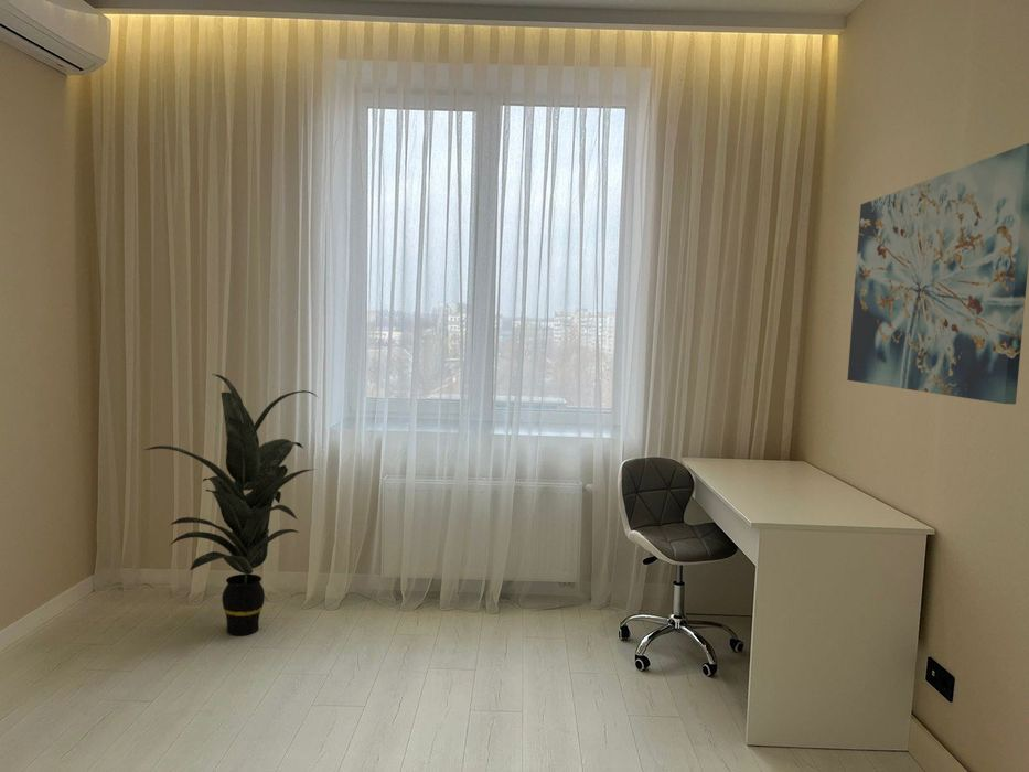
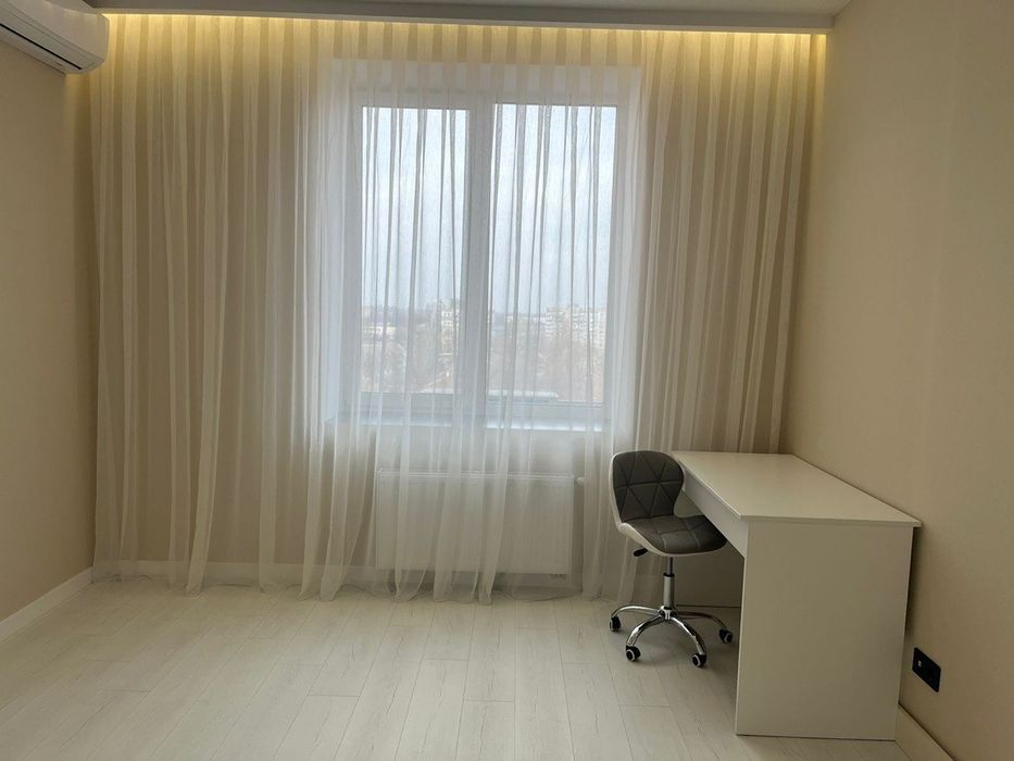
- wall art (923, 286)
- indoor plant (238, 502)
